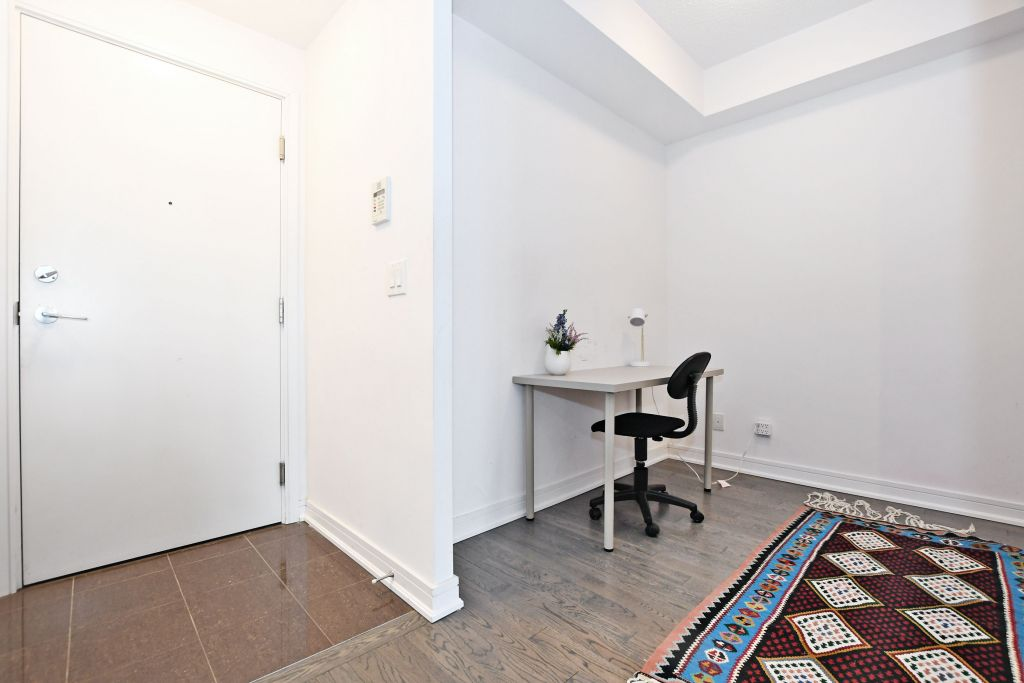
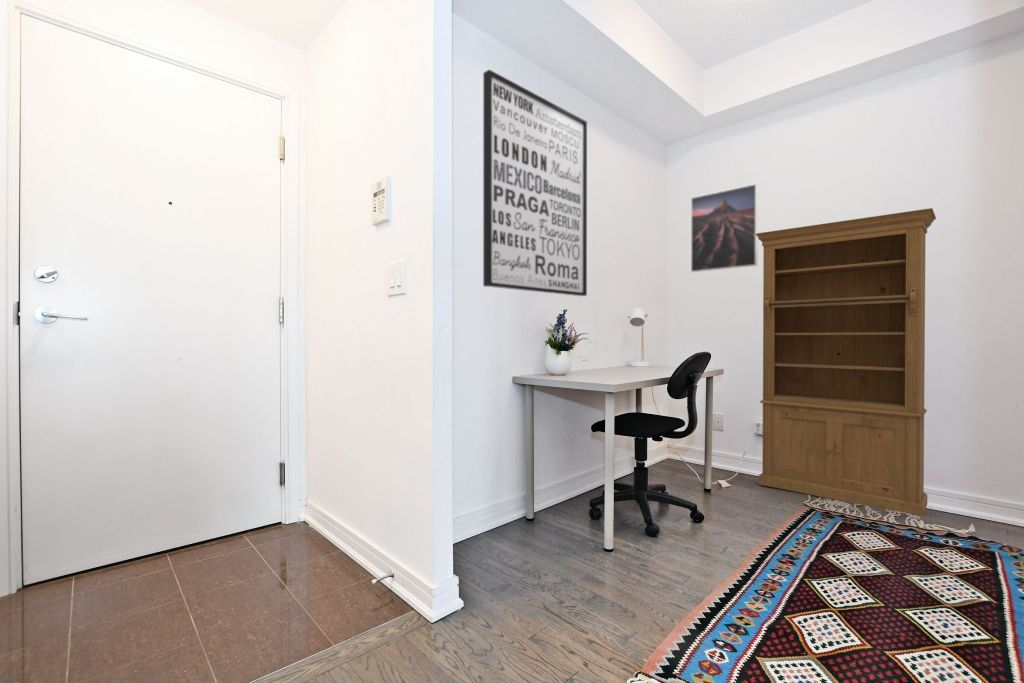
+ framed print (722, 230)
+ bookcase (837, 358)
+ wall art (540, 195)
